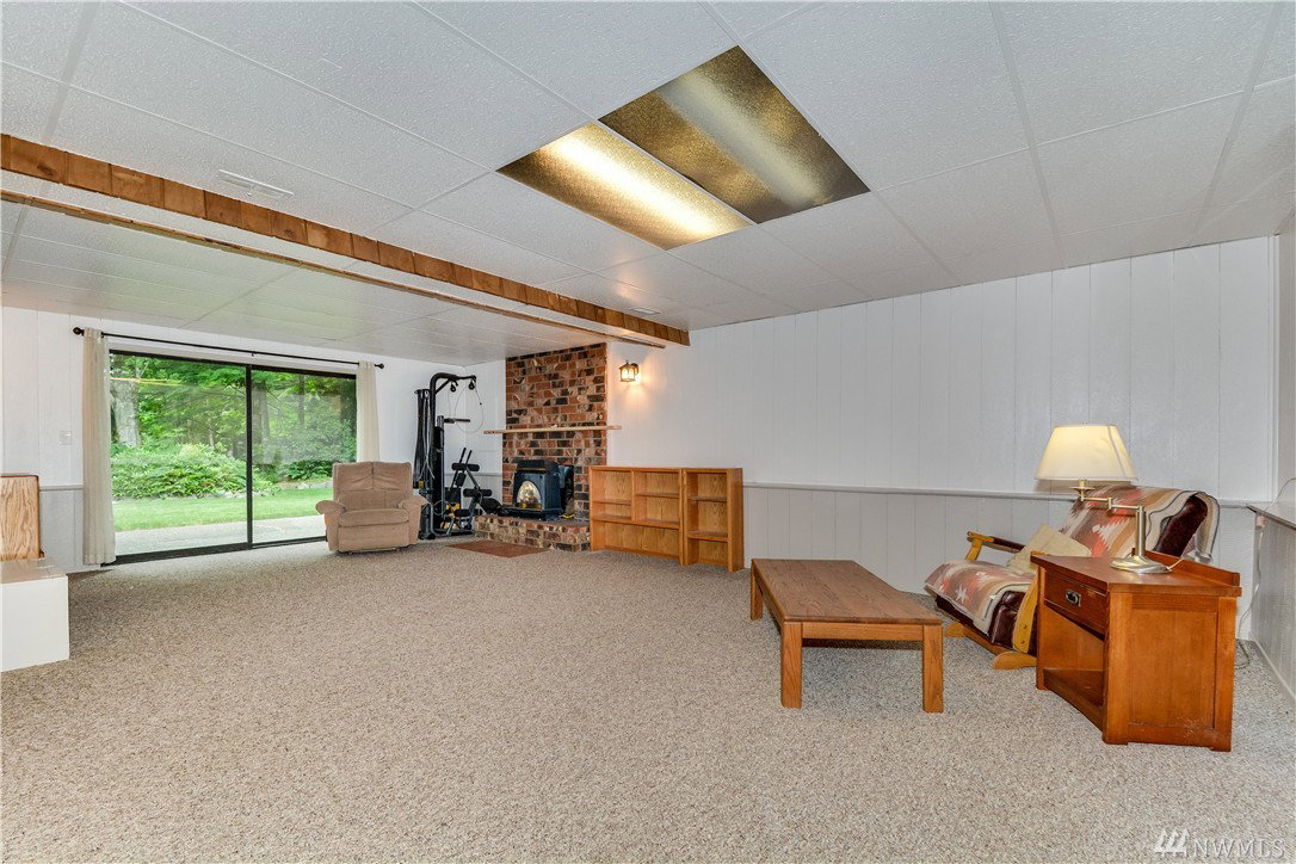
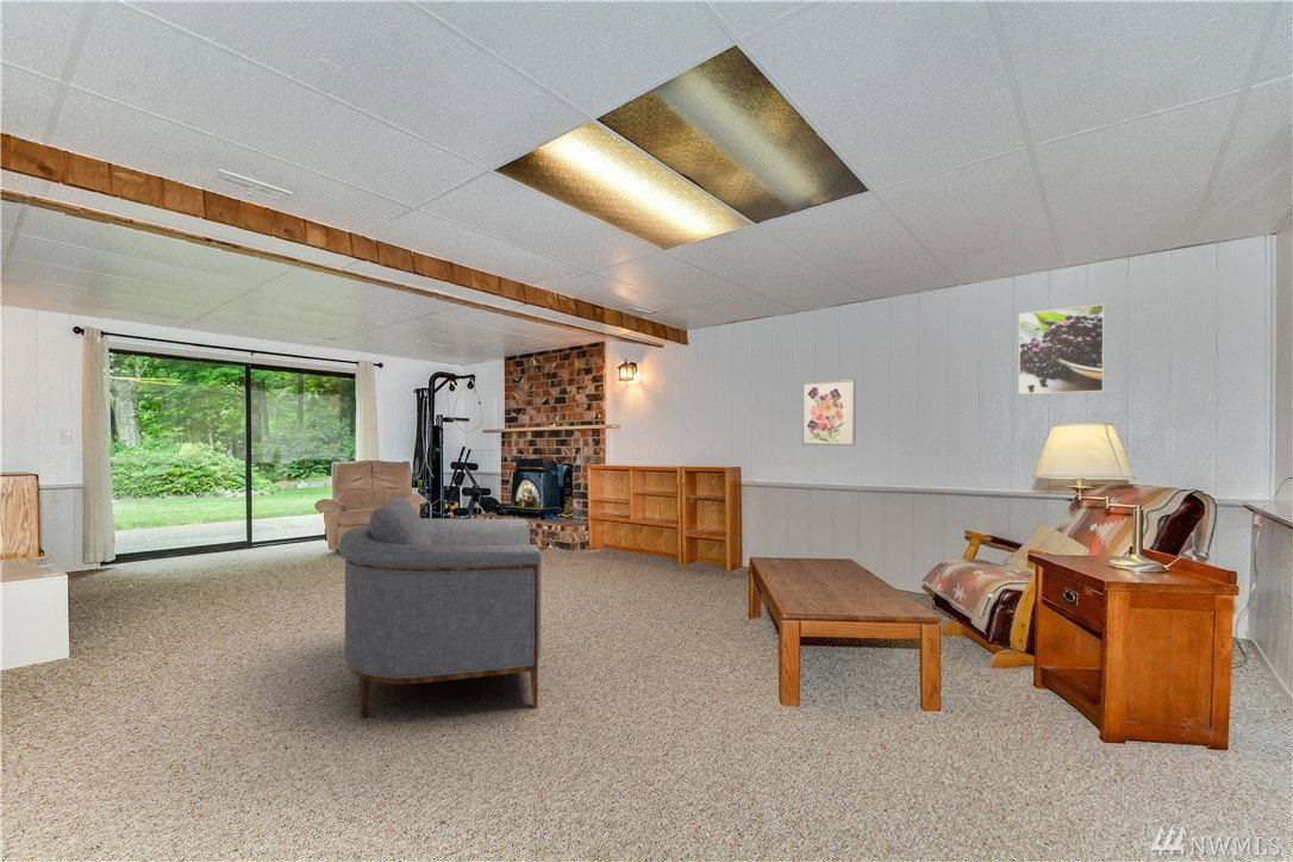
+ armchair (442, 591)
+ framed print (1060, 350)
+ wall art (827, 413)
